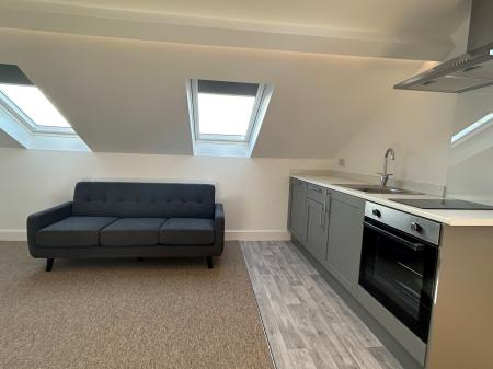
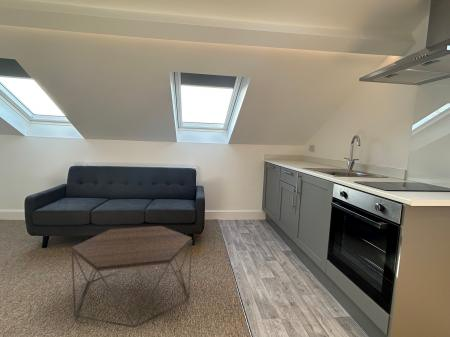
+ coffee table (135, 266)
